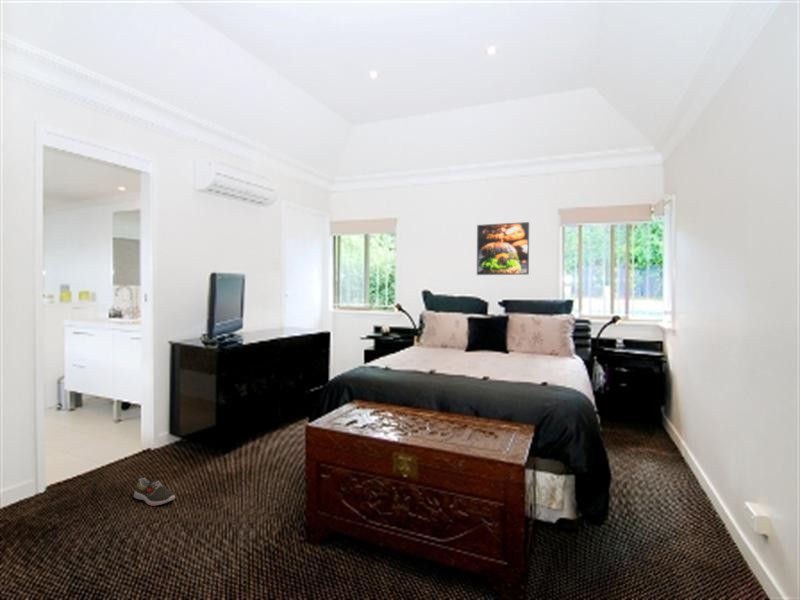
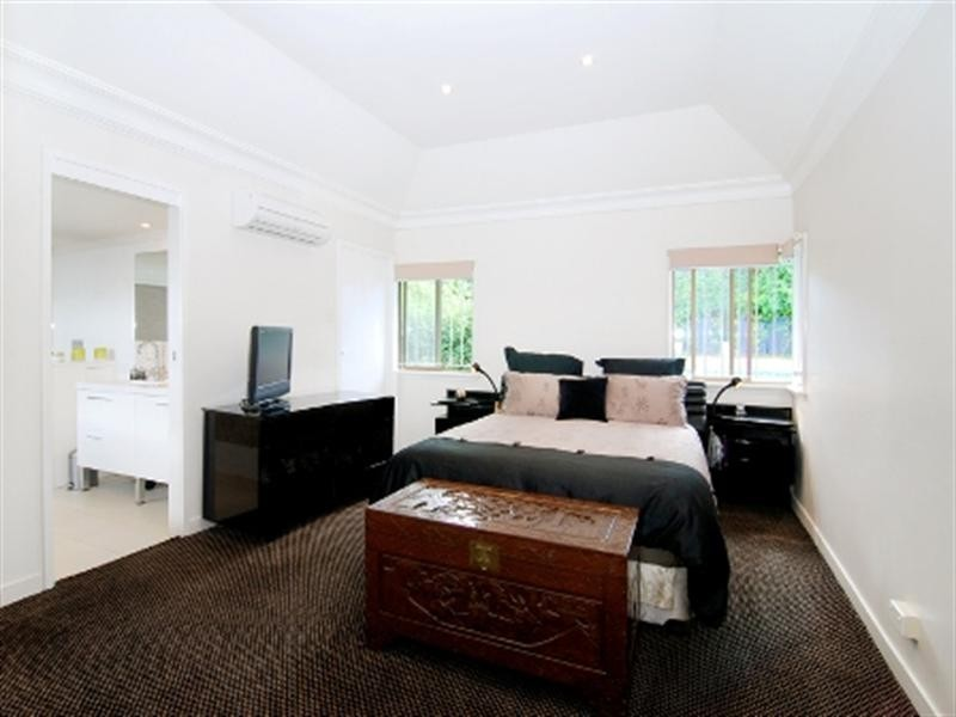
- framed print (502, 249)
- shoe (153, 489)
